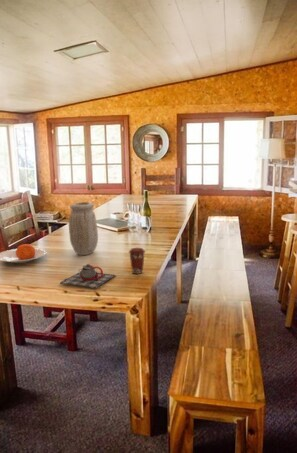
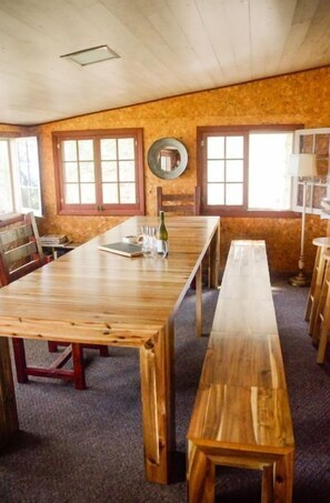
- plate (20, 252)
- vase (83, 228)
- teapot (88, 272)
- coffee cup (137, 260)
